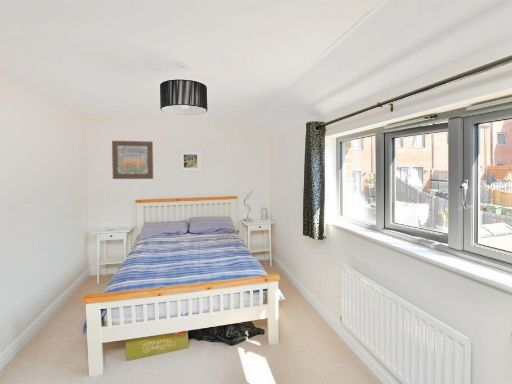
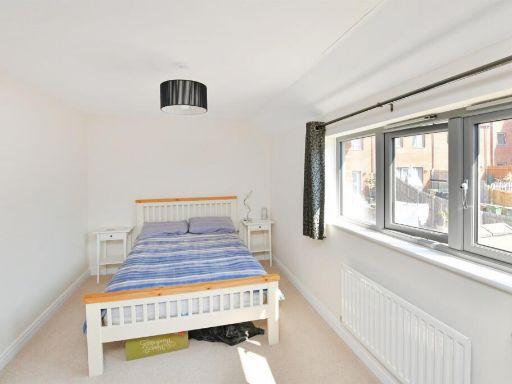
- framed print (190, 161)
- wall art (133, 160)
